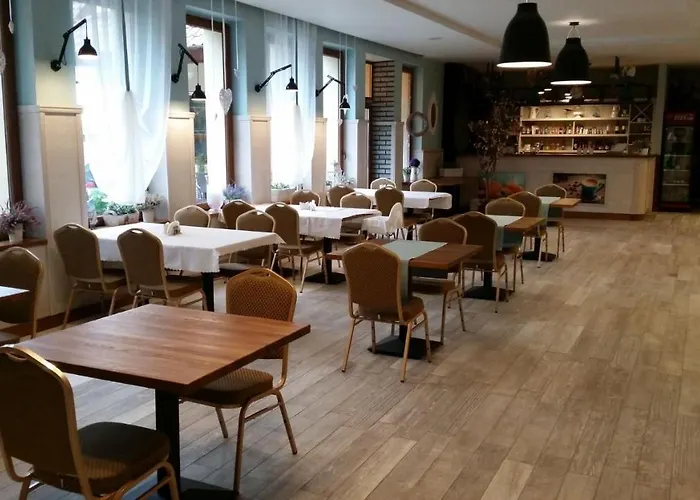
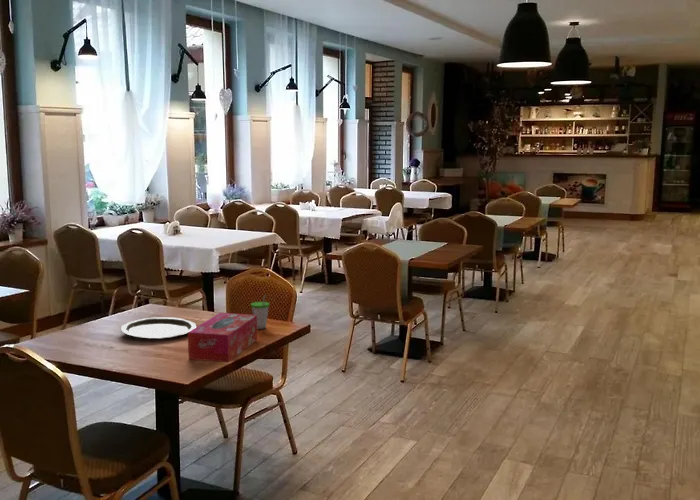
+ plate (159, 328)
+ tissue box (224, 336)
+ cup (260, 310)
